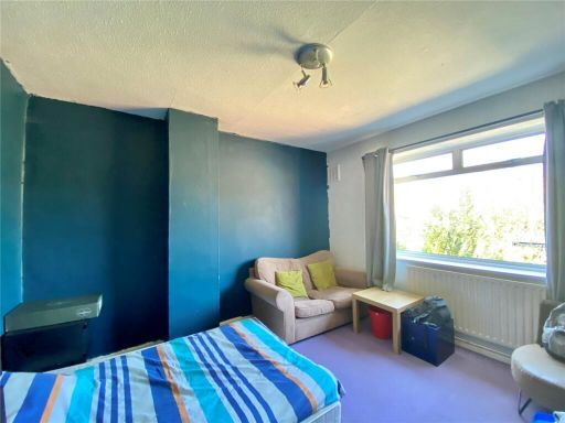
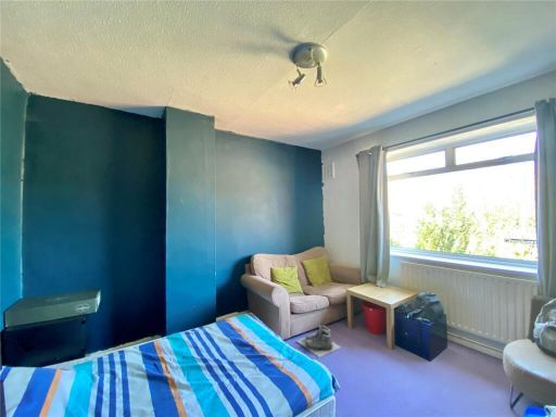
+ boots (317, 334)
